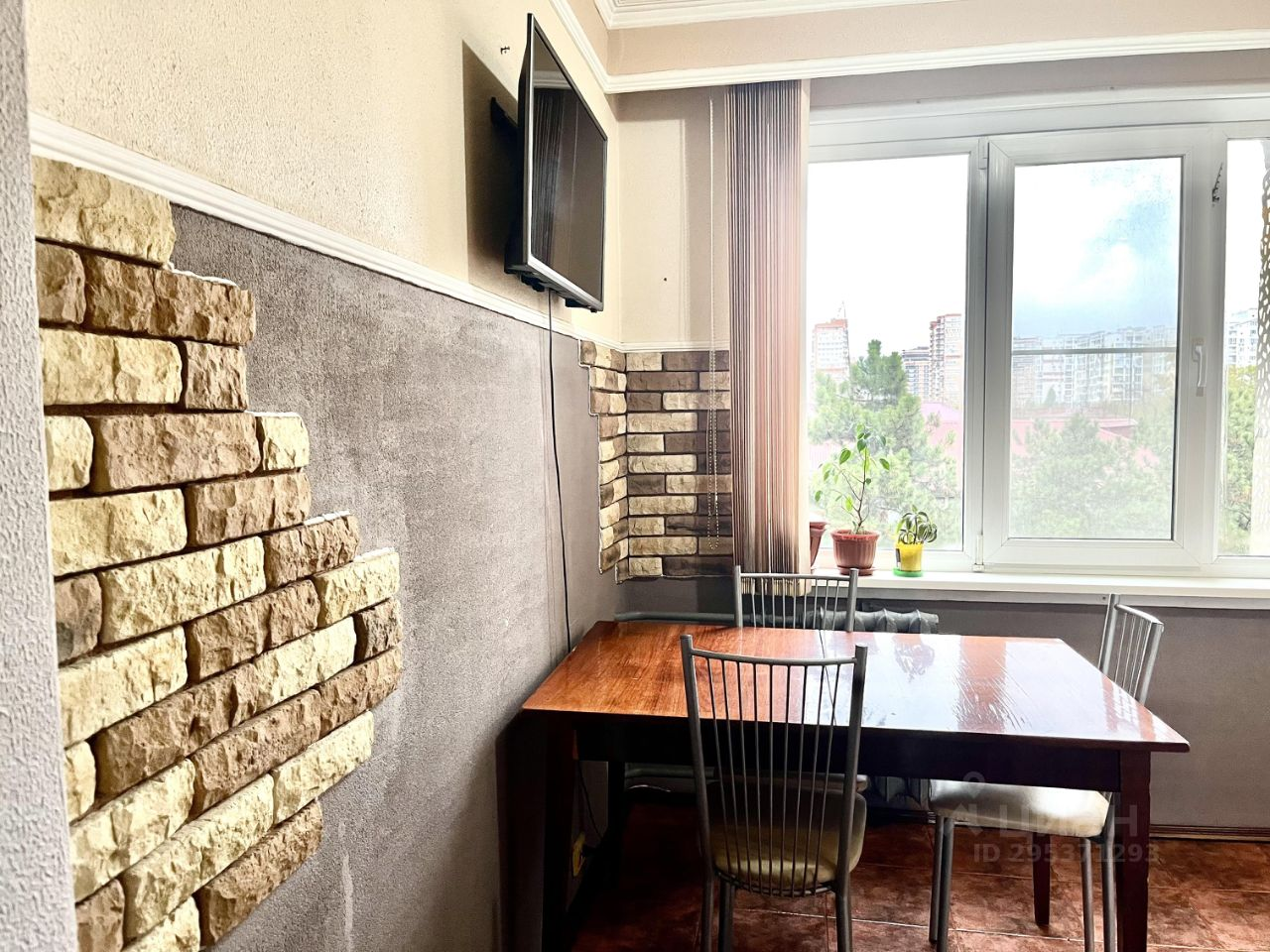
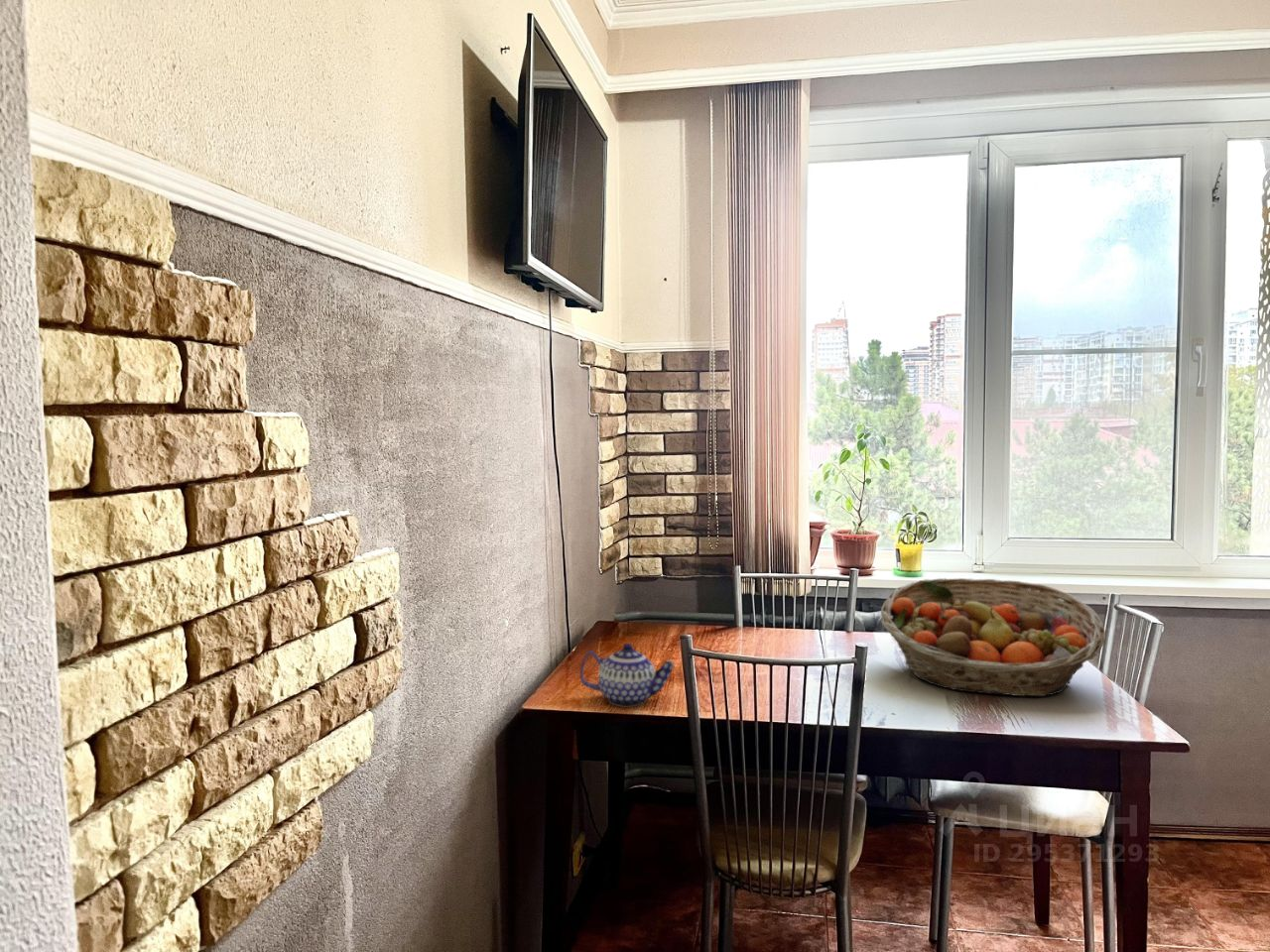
+ fruit basket (987, 634)
+ teapot (626, 671)
